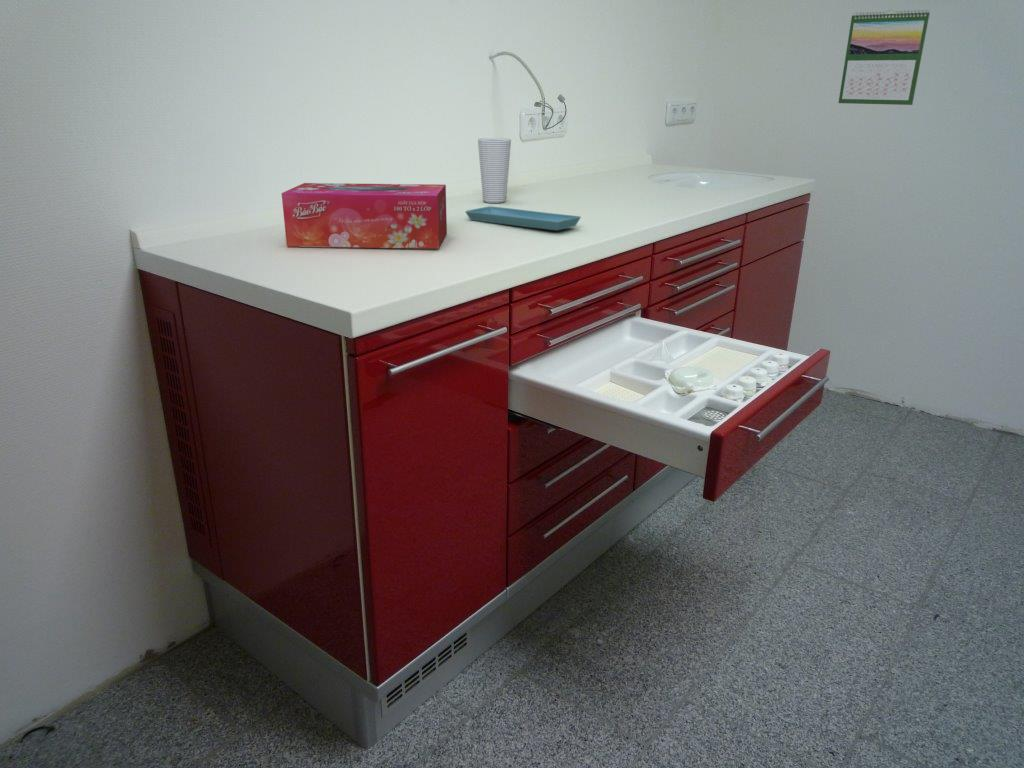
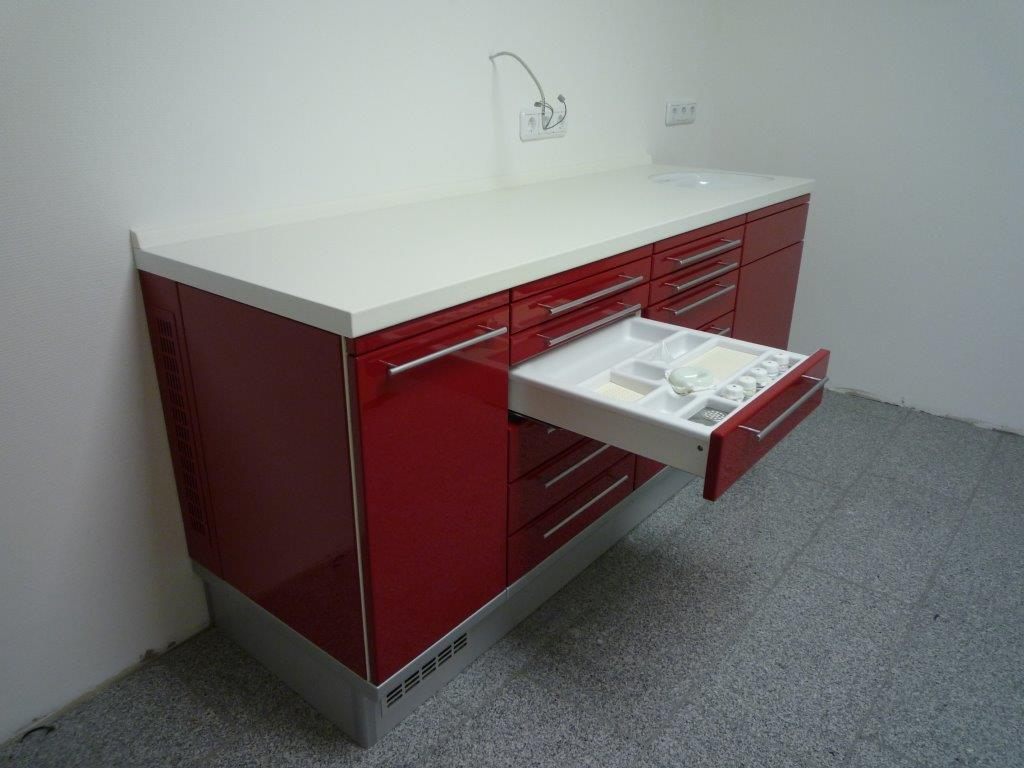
- tissue box (368, 214)
- saucer (521, 218)
- cup (494, 170)
- calendar (882, 57)
